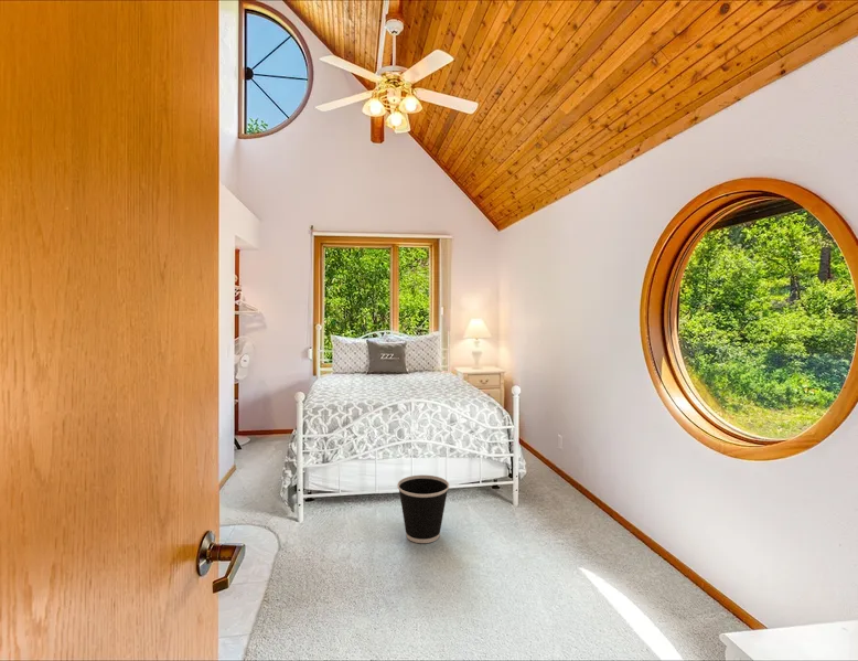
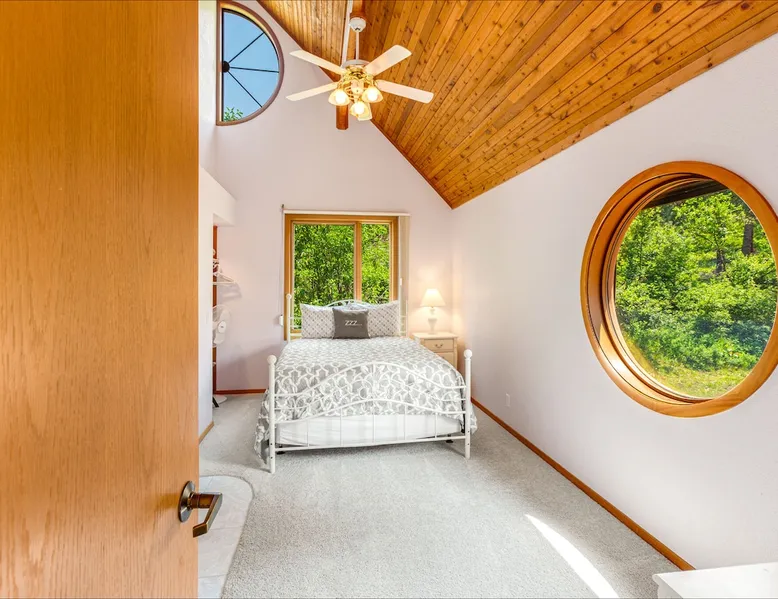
- wastebasket (422, 509)
